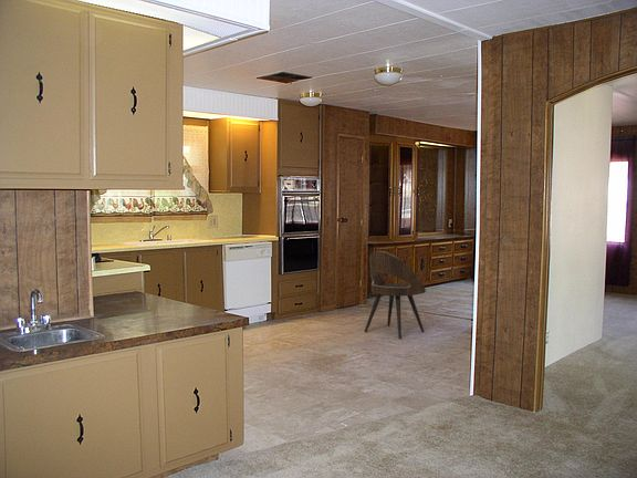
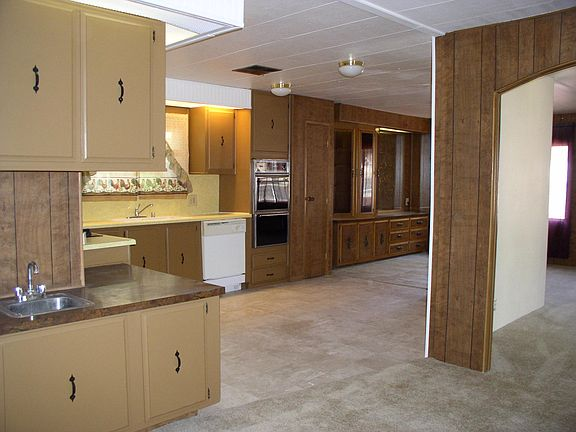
- dining chair (394, 291)
